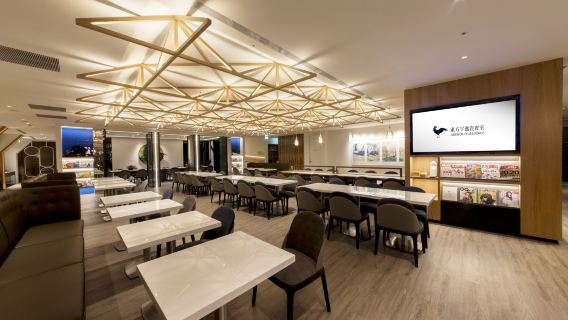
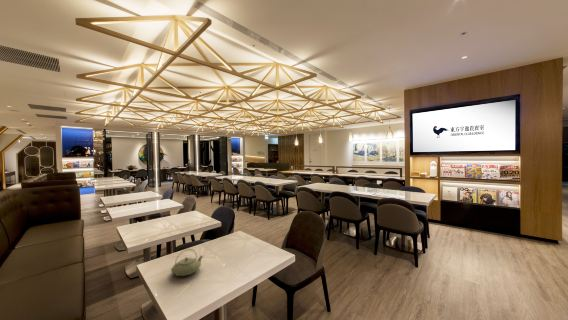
+ teapot (188, 260)
